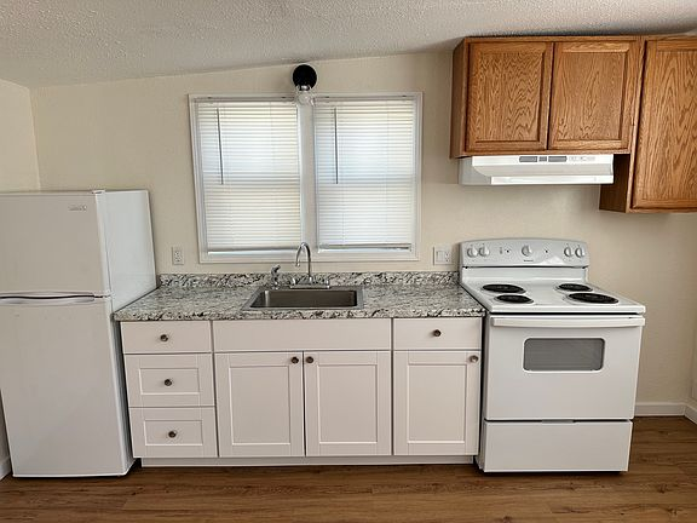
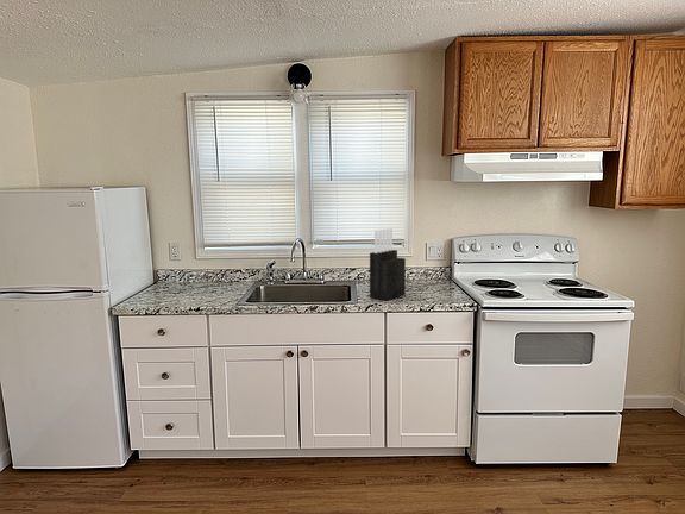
+ knife block (389, 263)
